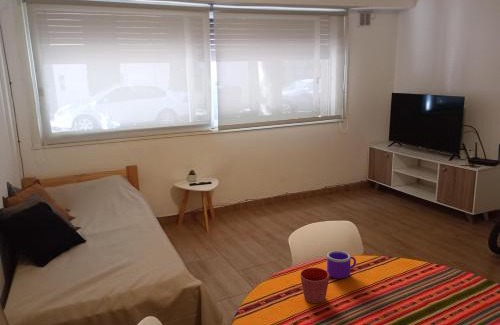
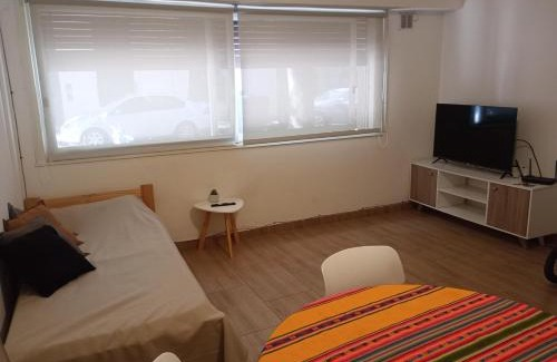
- flower pot (314, 285)
- mug (341, 264)
